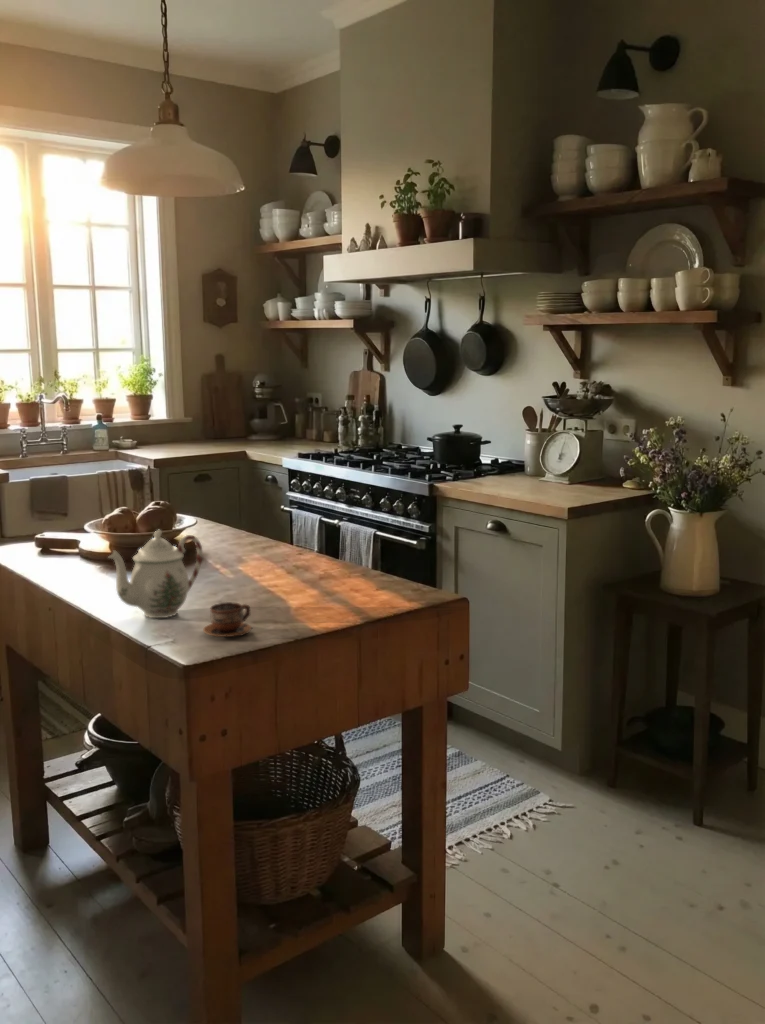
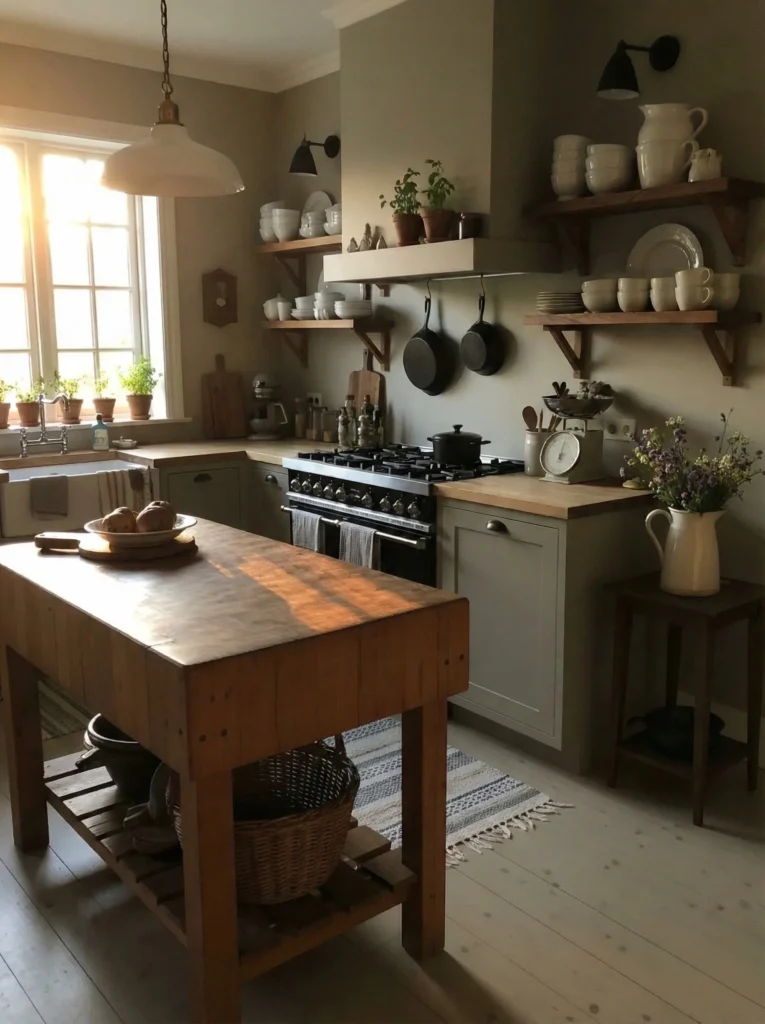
- cup (228, 618)
- teapot (157, 572)
